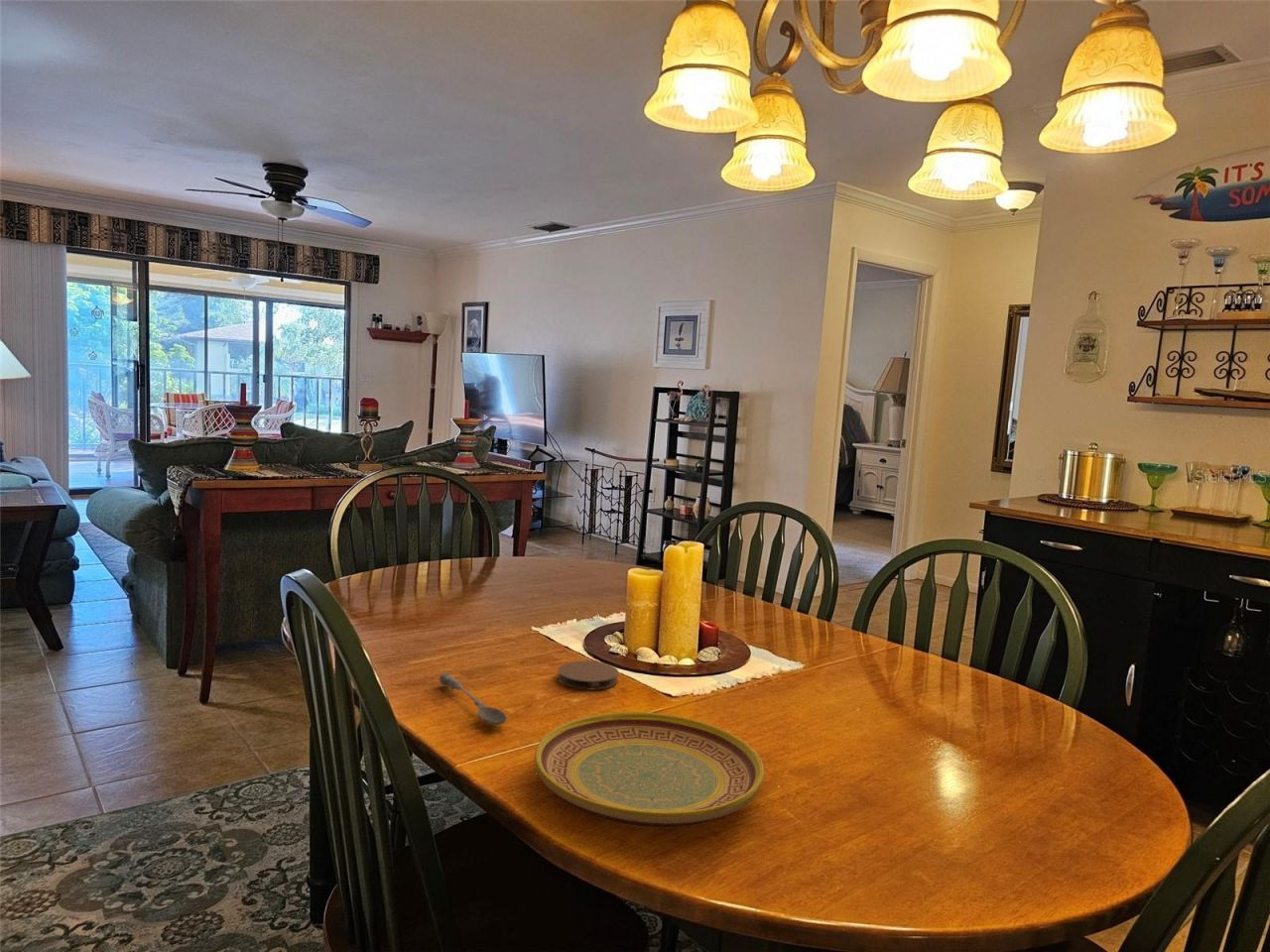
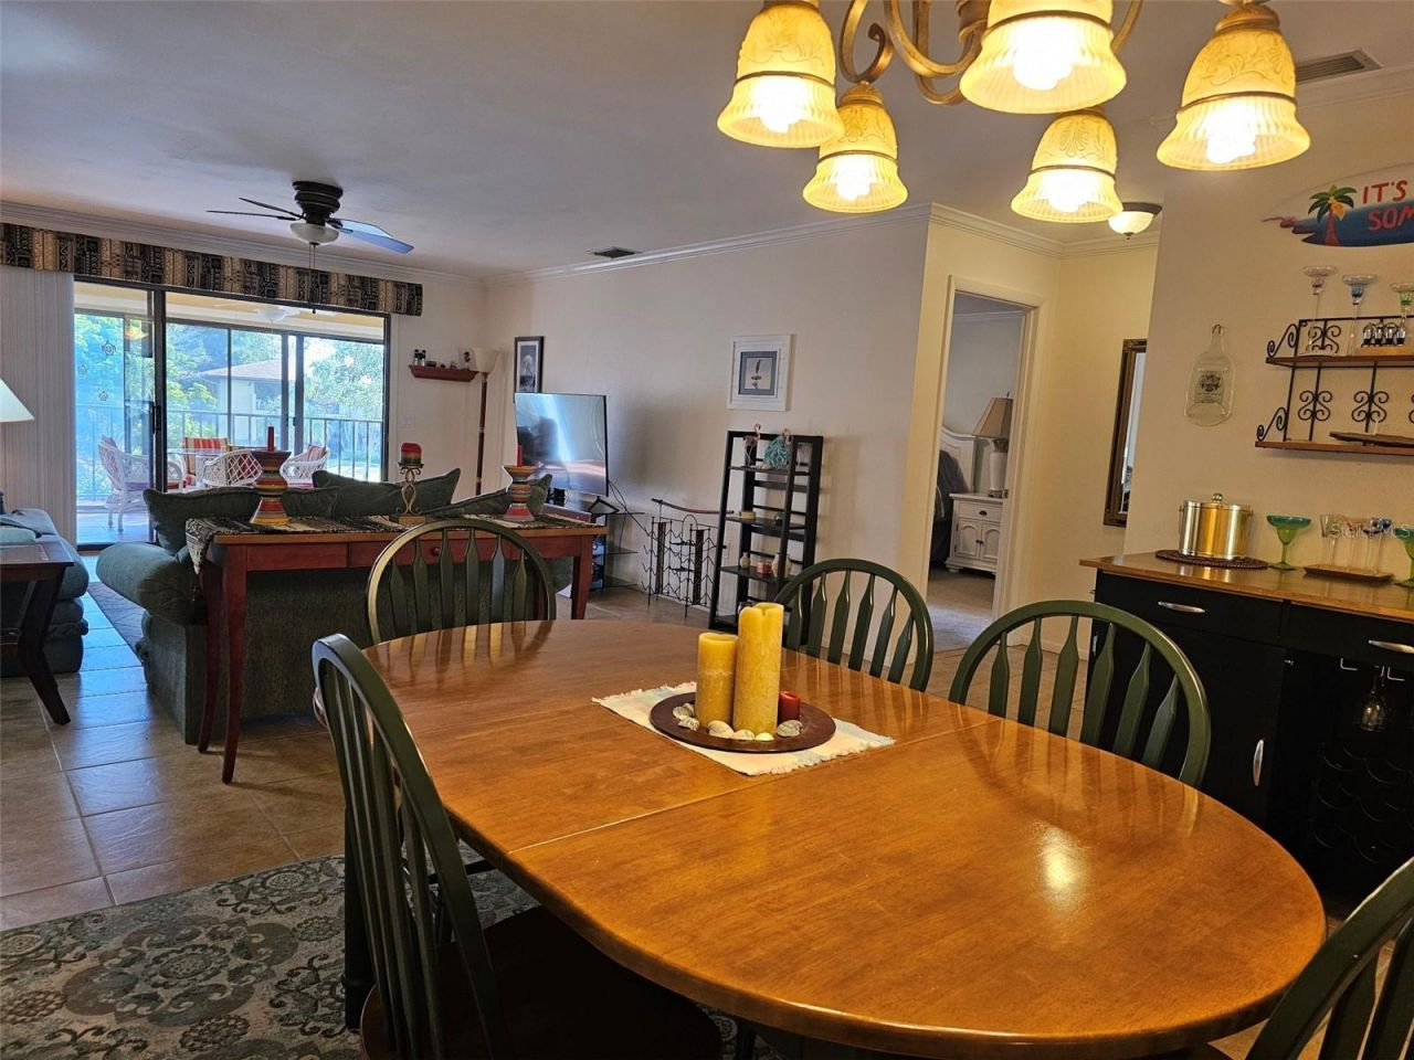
- plate (648, 770)
- soupspoon (471, 698)
- coaster (587, 674)
